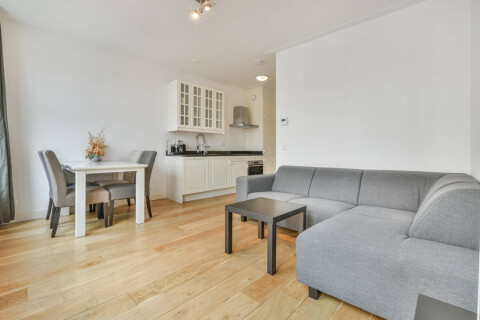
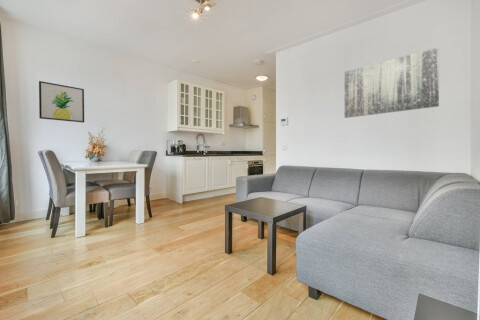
+ wall art (386, 87)
+ wall art (62, 102)
